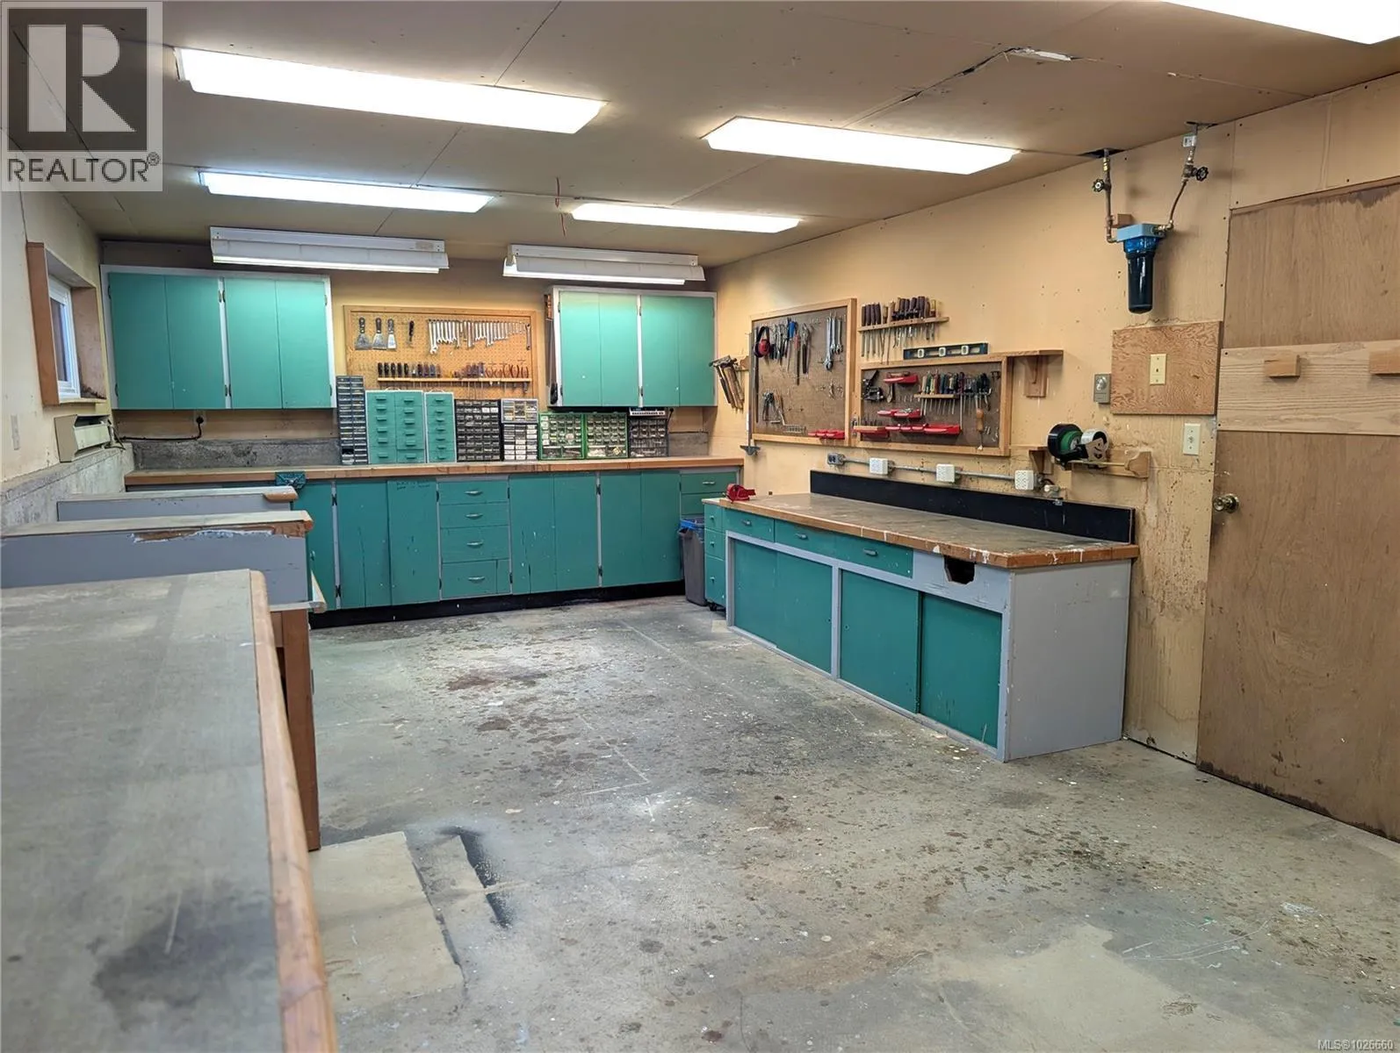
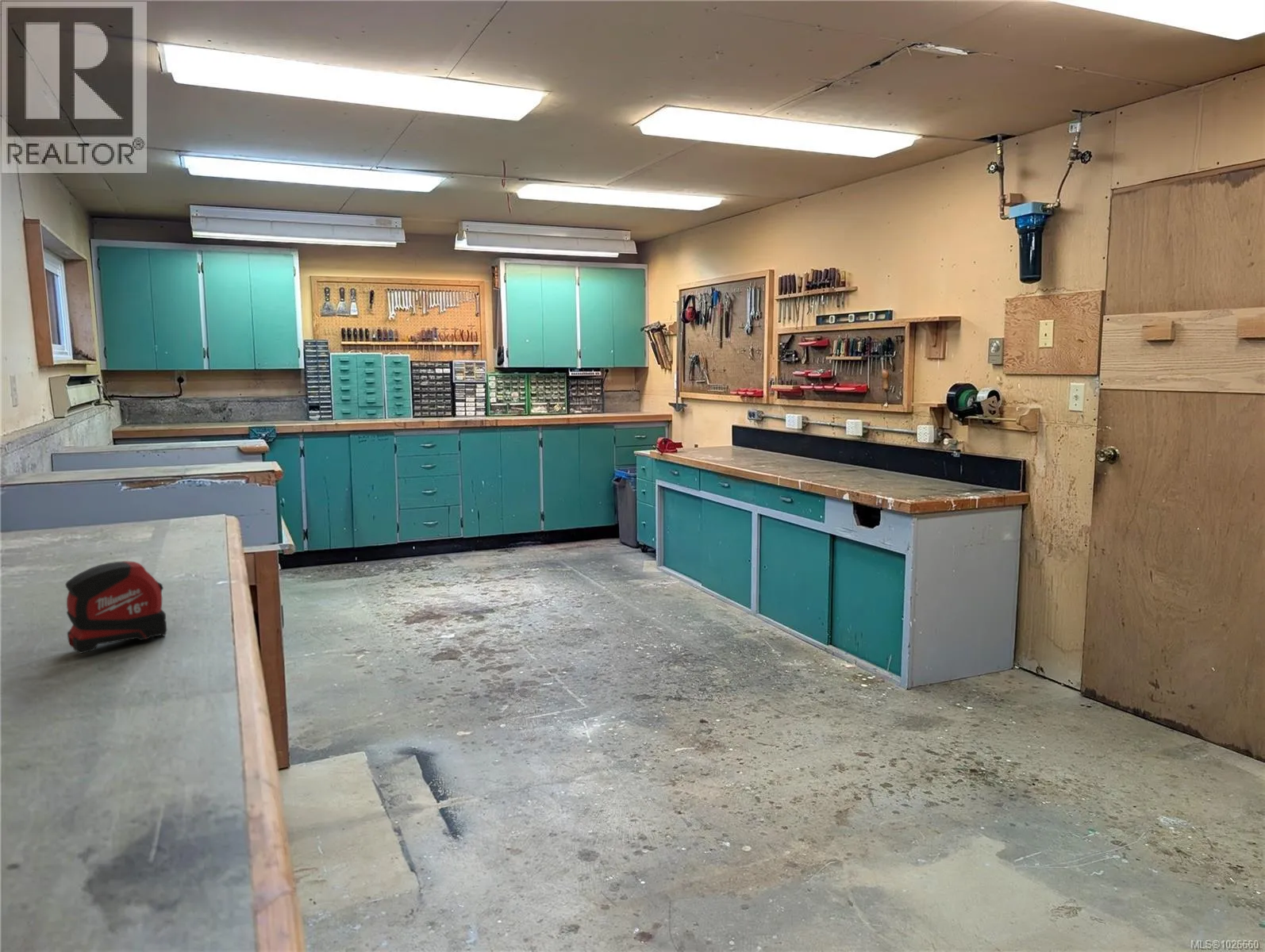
+ tape measure (116, 603)
